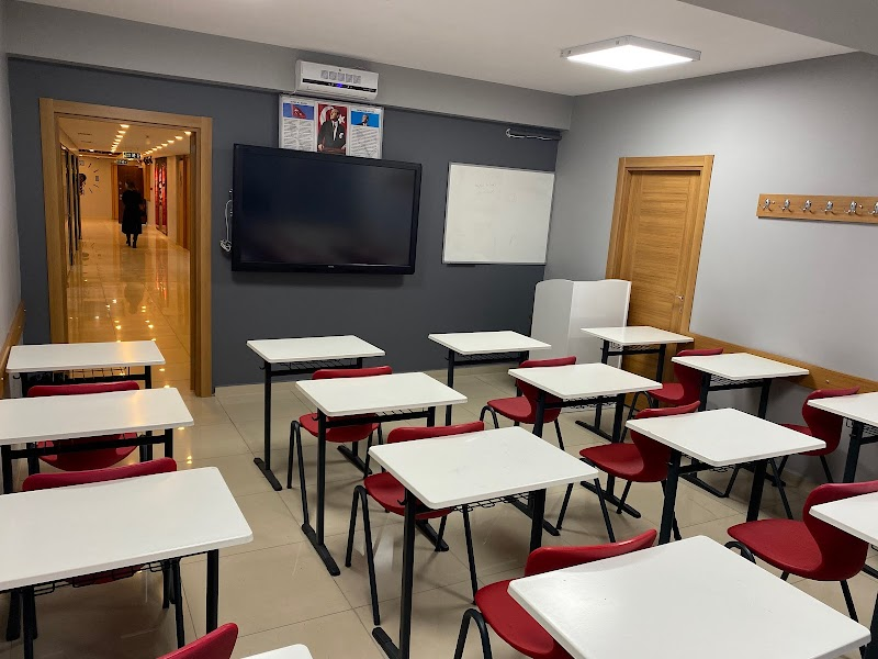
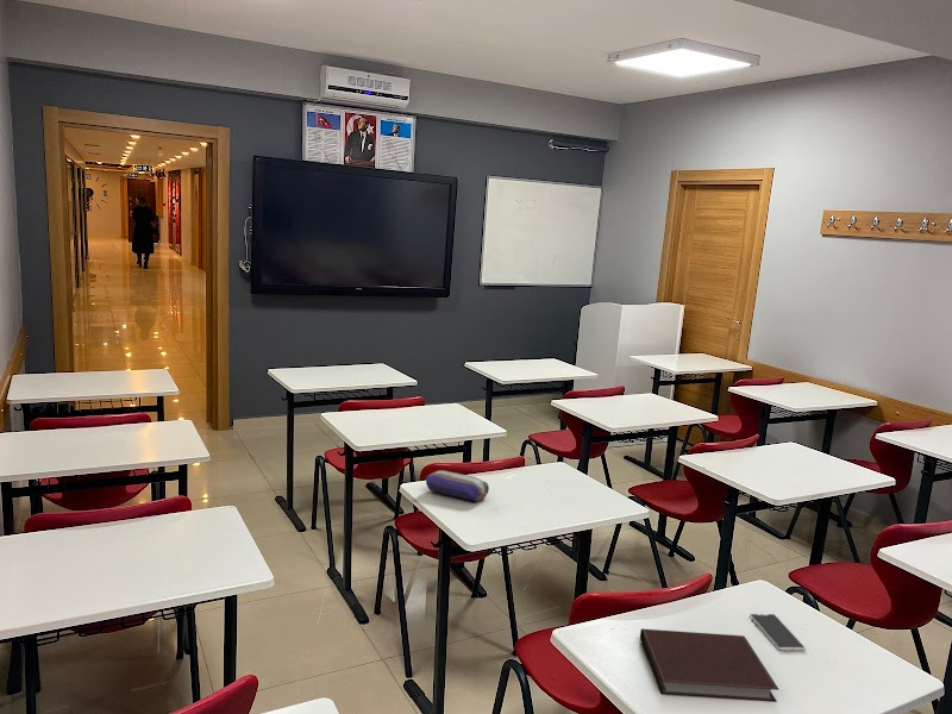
+ pencil case (457, 486)
+ notebook (704, 662)
+ smartphone (776, 631)
